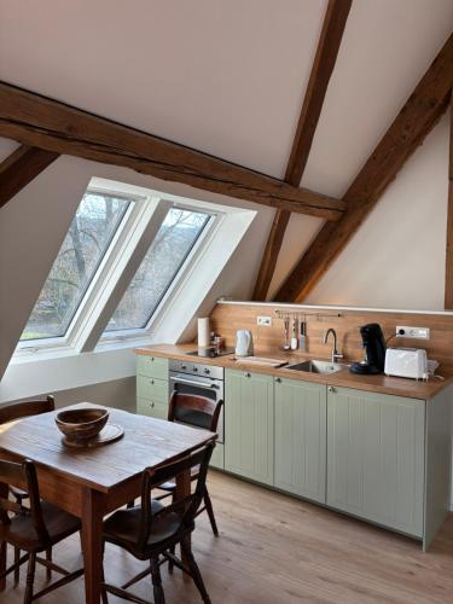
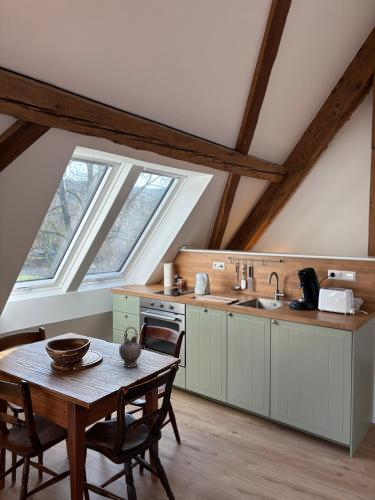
+ teapot (132, 346)
